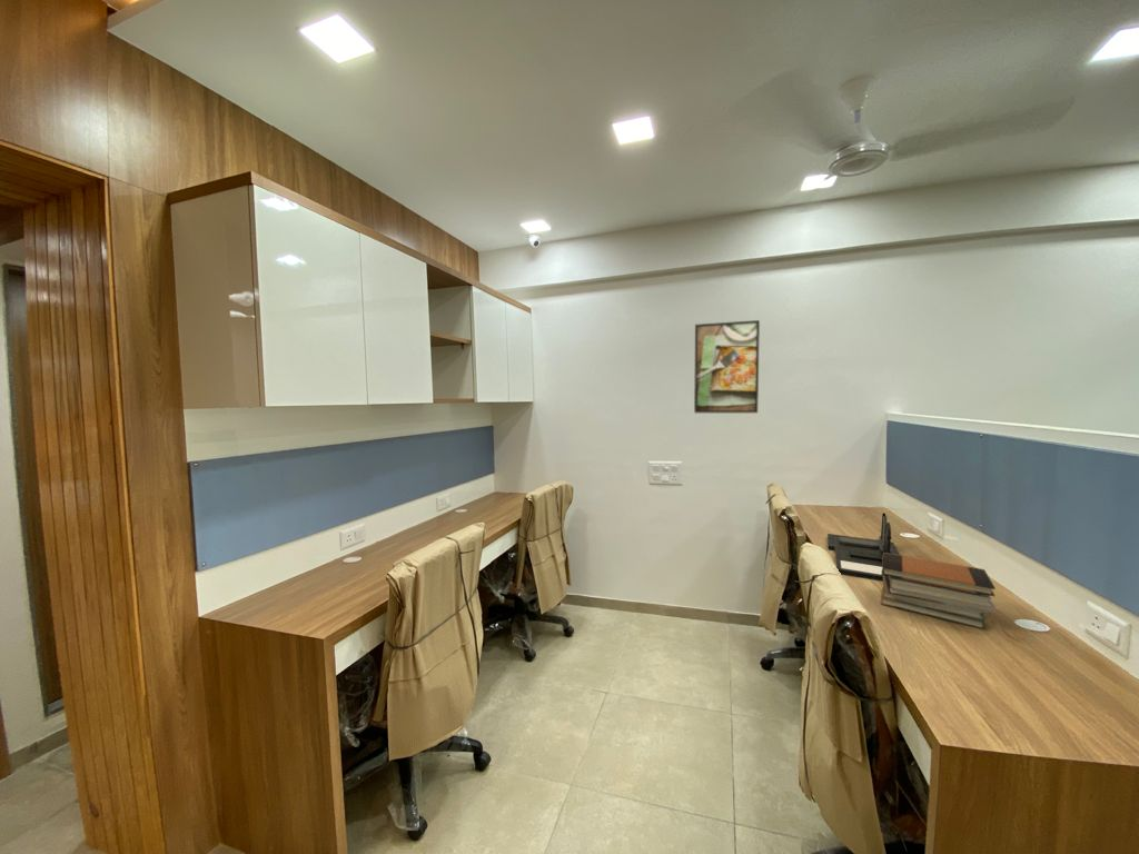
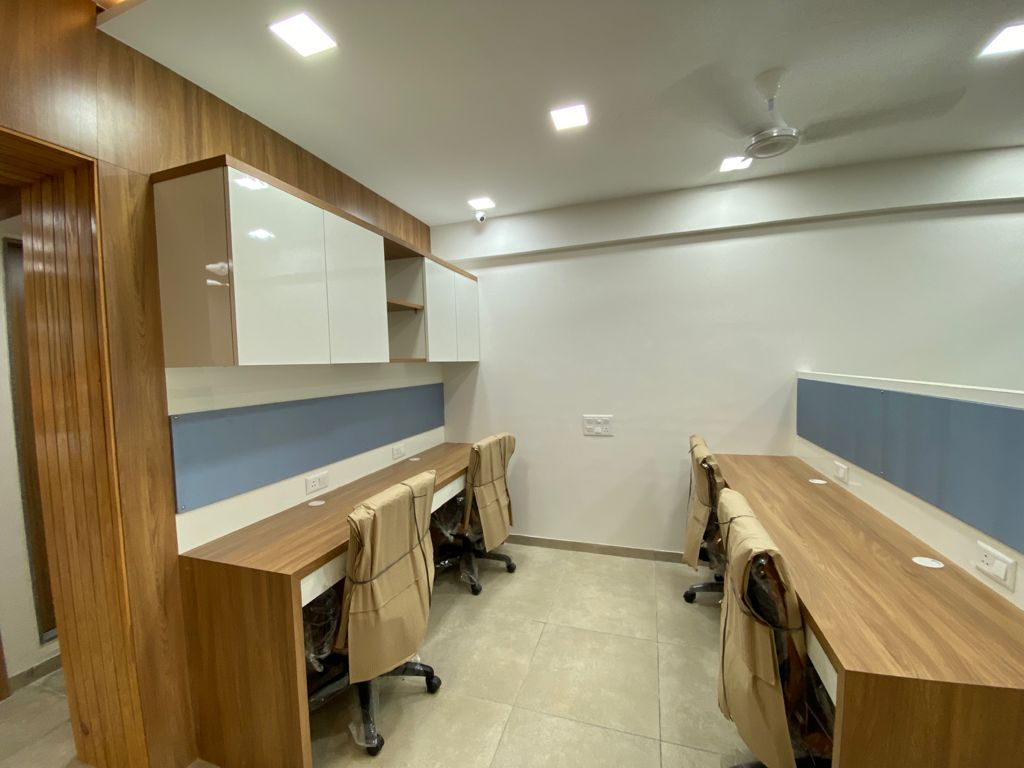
- desk organizer (864, 538)
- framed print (725, 368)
- book stack (932, 587)
